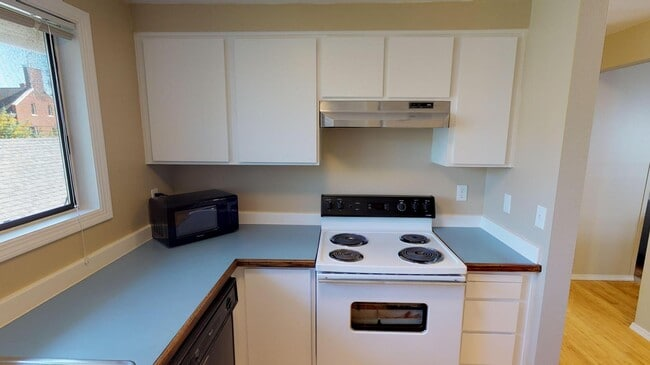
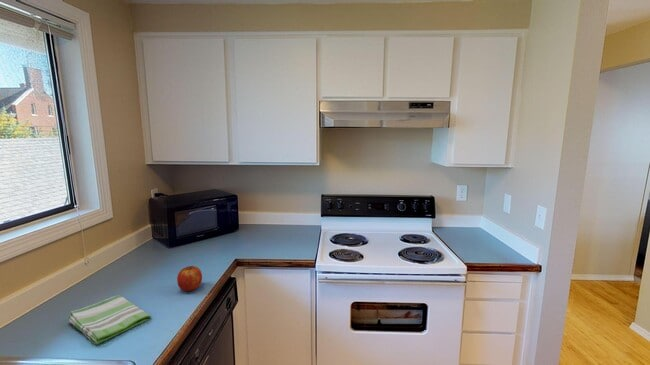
+ dish towel (110, 315)
+ apple (189, 277)
